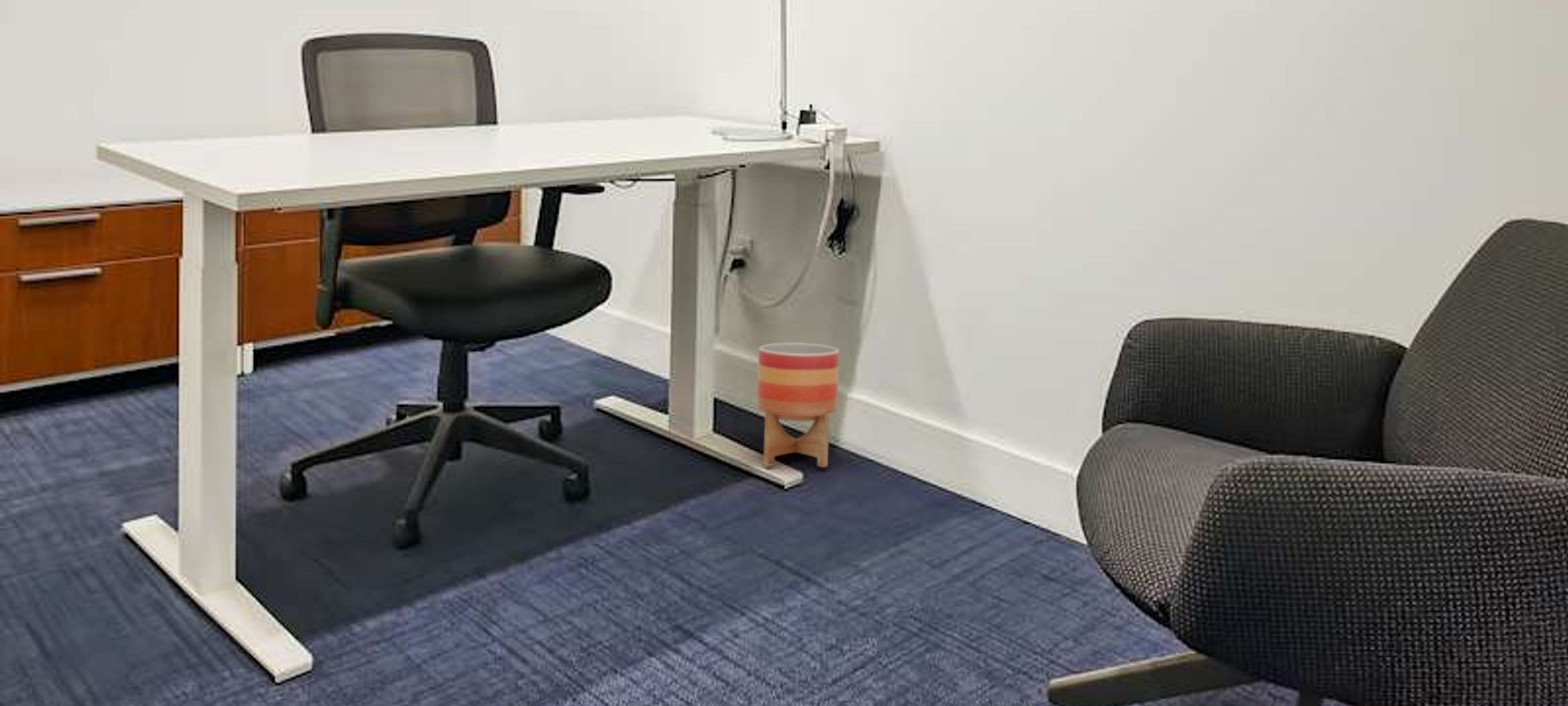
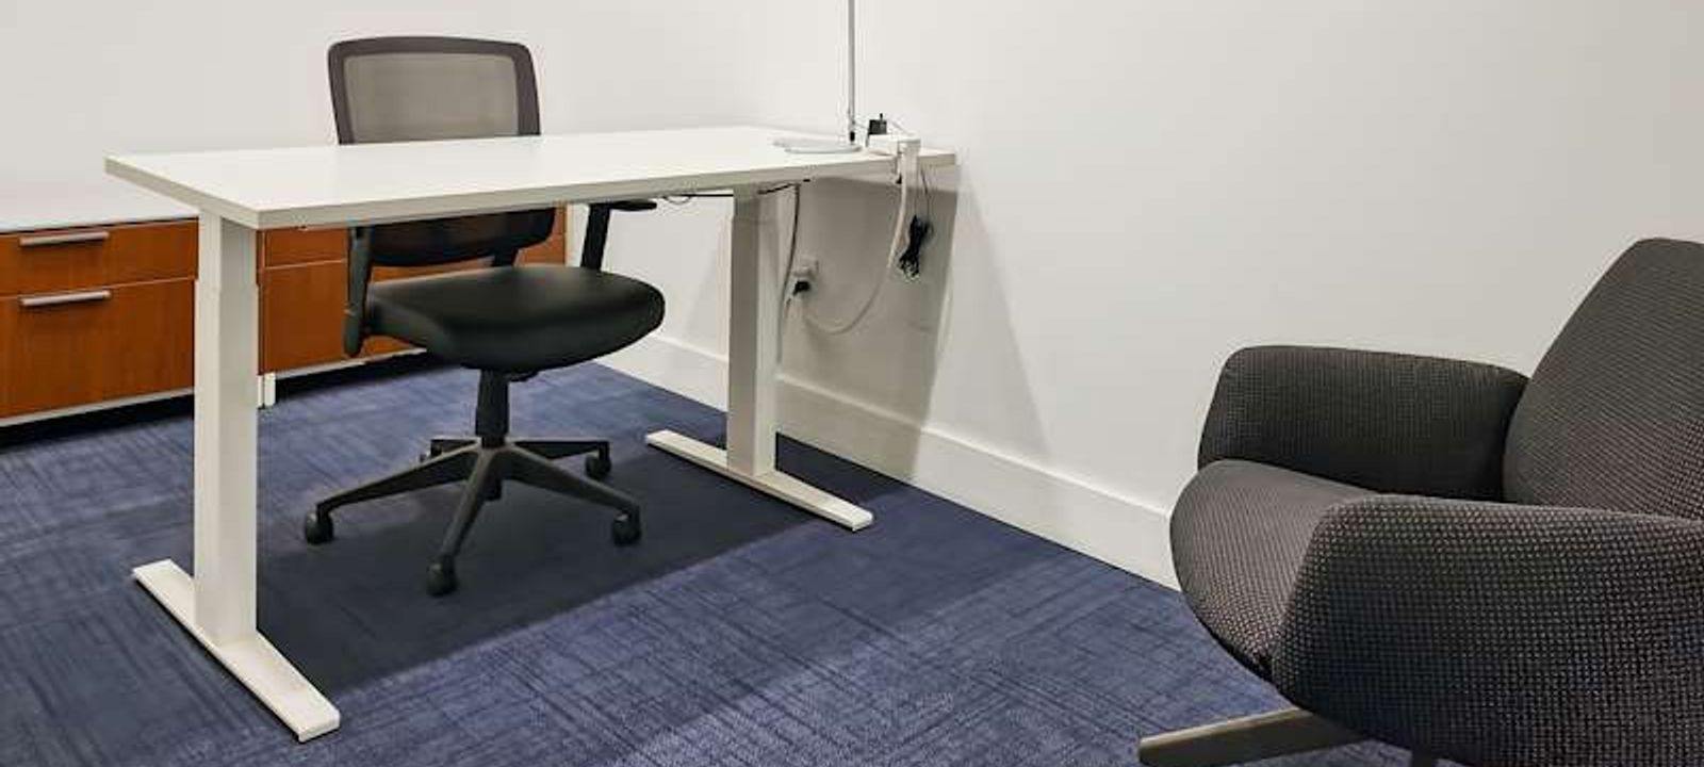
- planter (797, 404)
